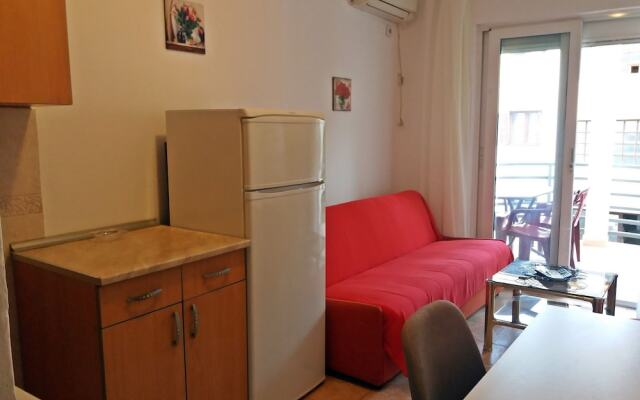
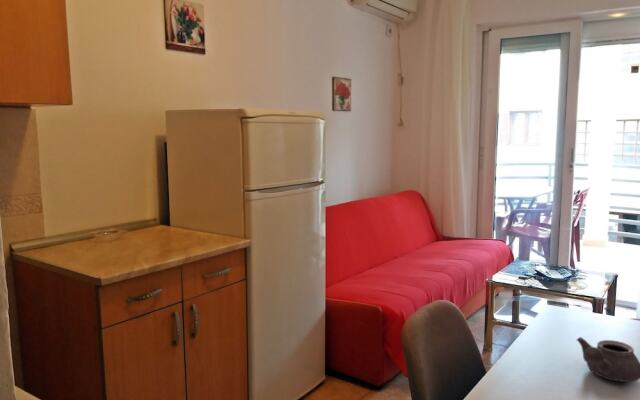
+ teapot (604, 358)
